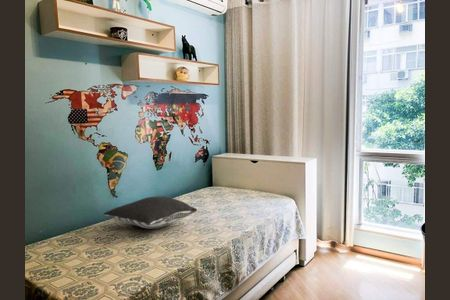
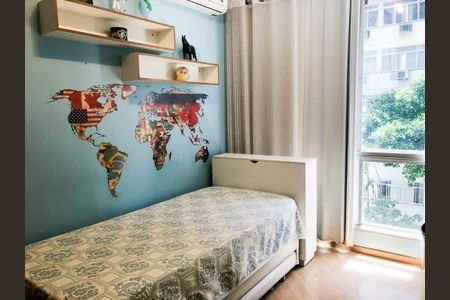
- pillow (151, 212)
